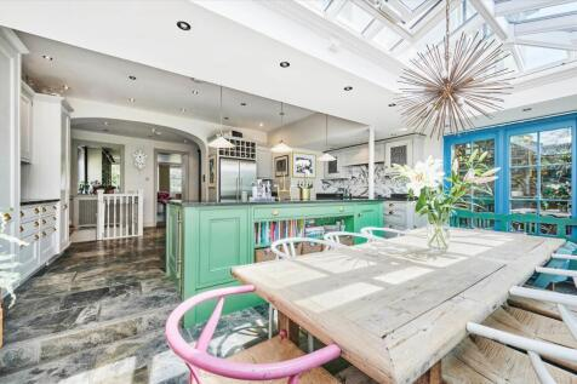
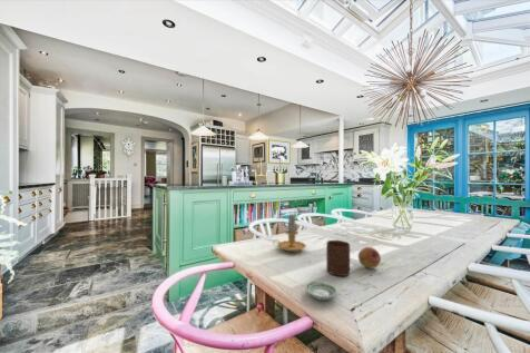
+ saucer (321, 292)
+ candlestick (288, 231)
+ fruit (369, 257)
+ cup (336, 256)
